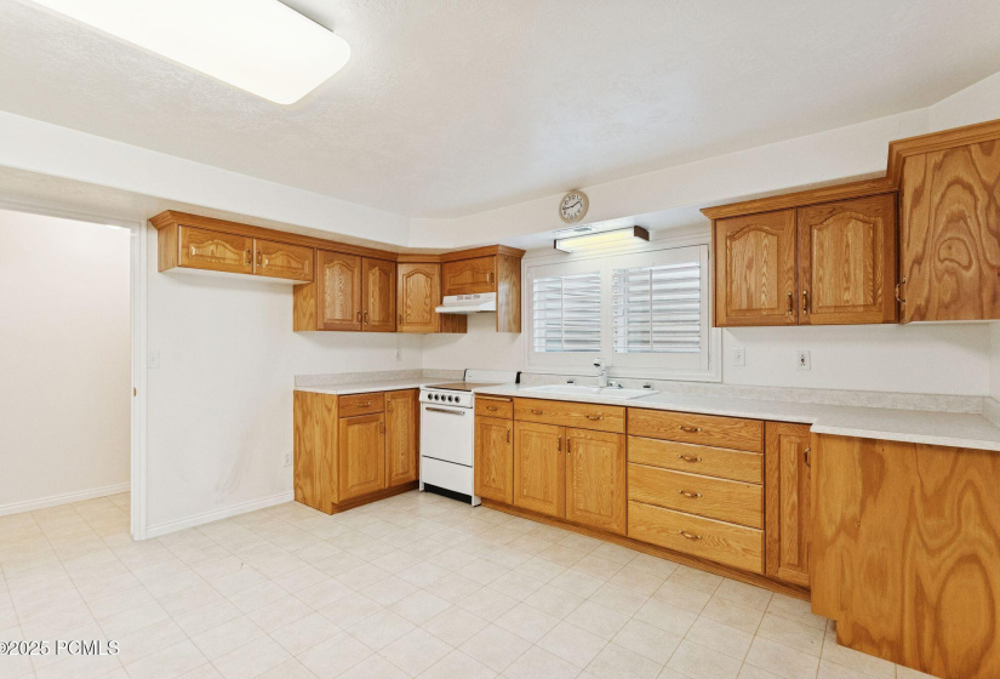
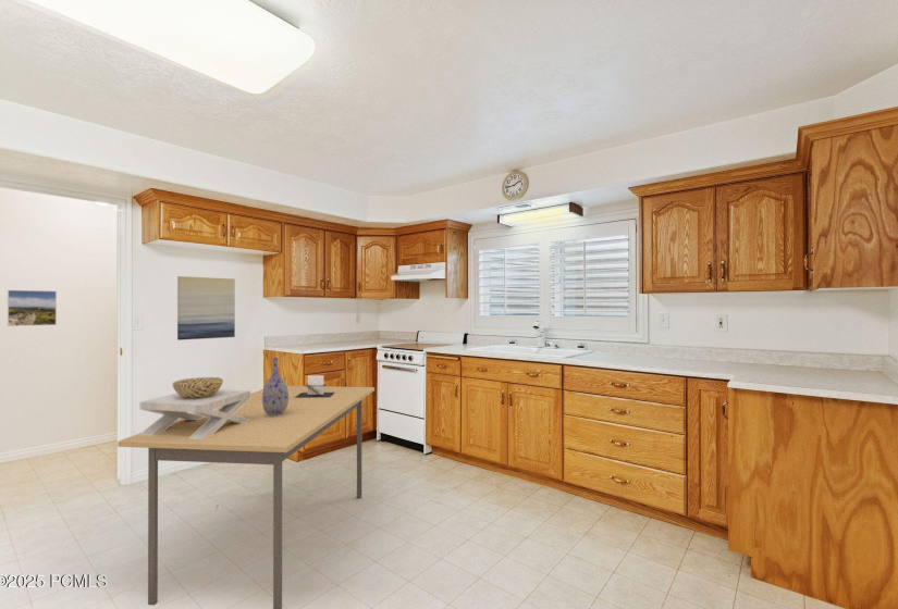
+ vase (275, 385)
+ decorative bowl (198, 402)
+ wall art (207, 308)
+ dining table (278, 472)
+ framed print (33, 308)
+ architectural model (315, 385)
